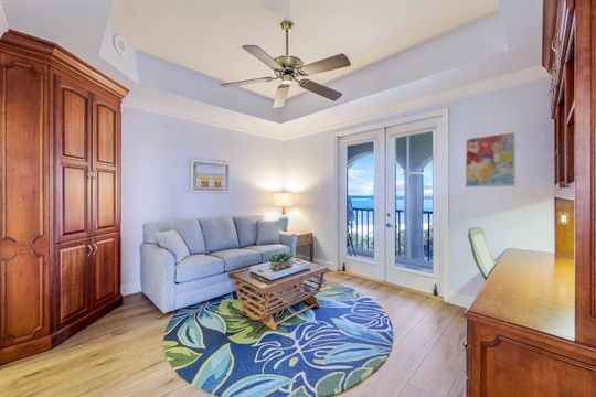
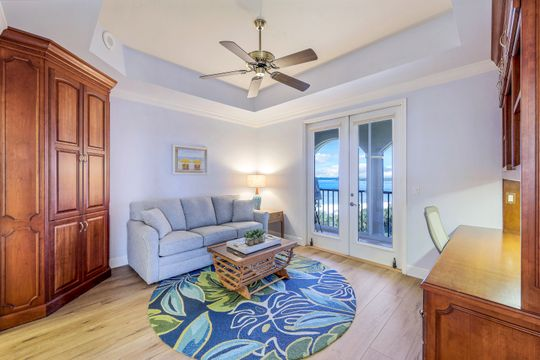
- wall art (489, 161)
